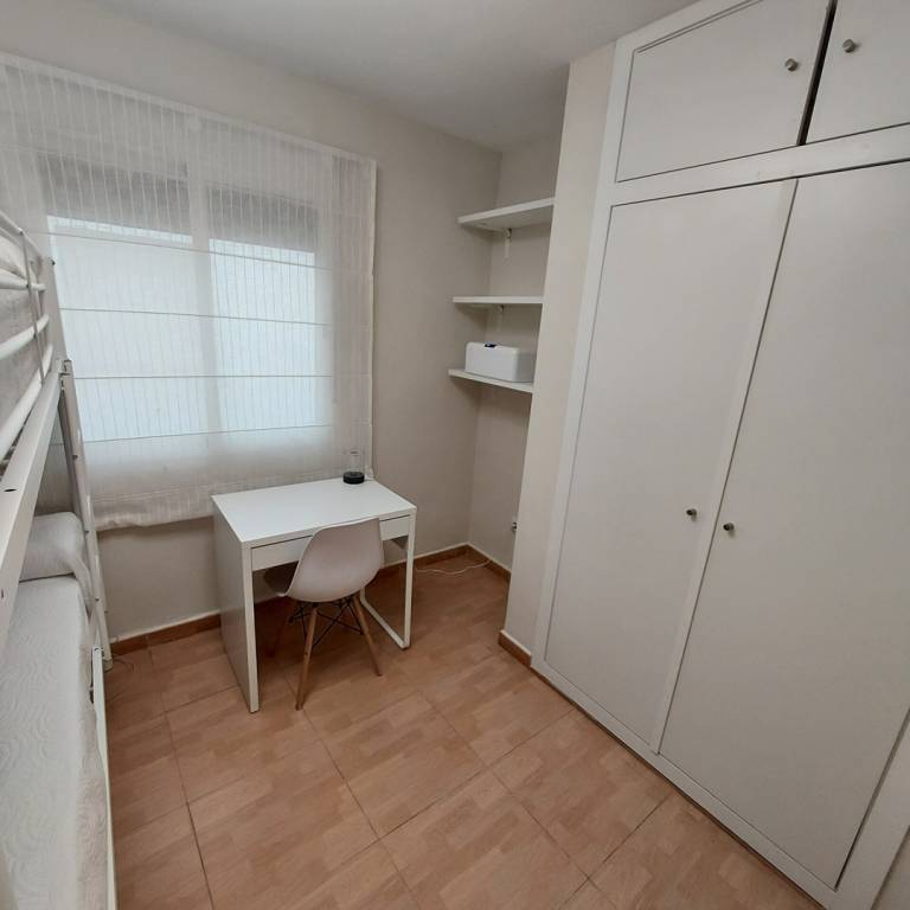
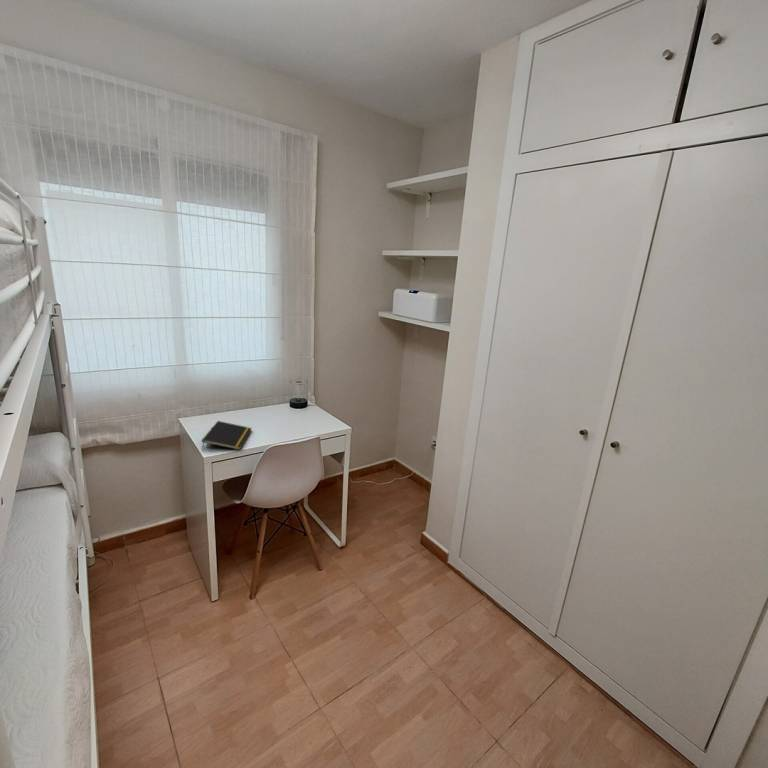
+ notepad (228, 434)
